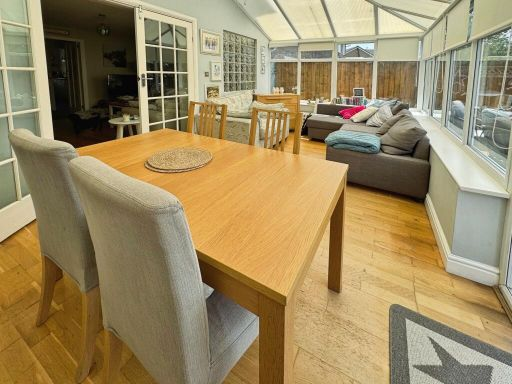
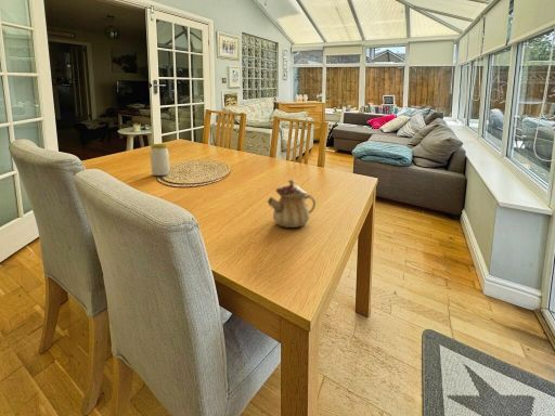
+ jar (159, 159)
+ teapot (293, 200)
